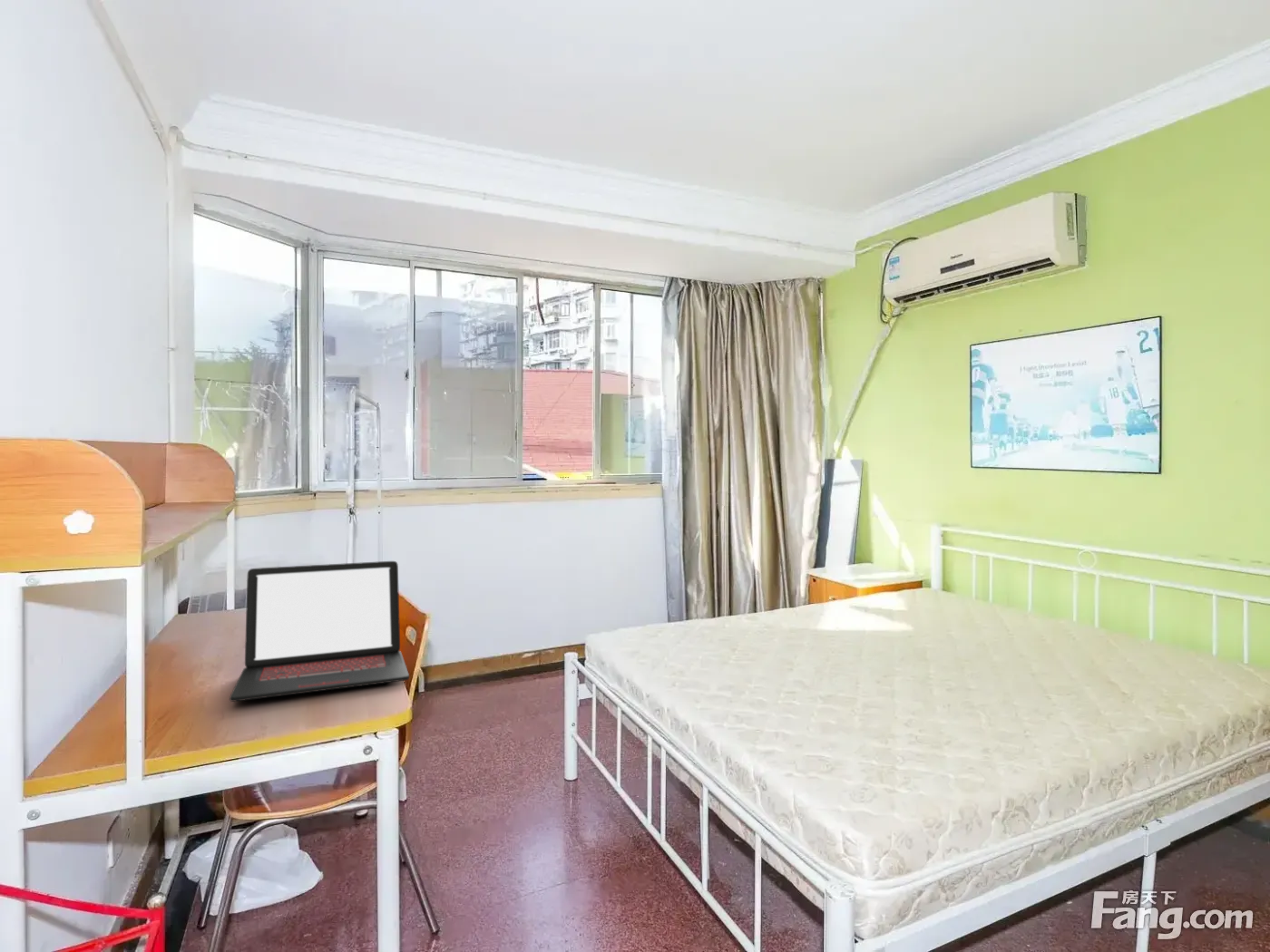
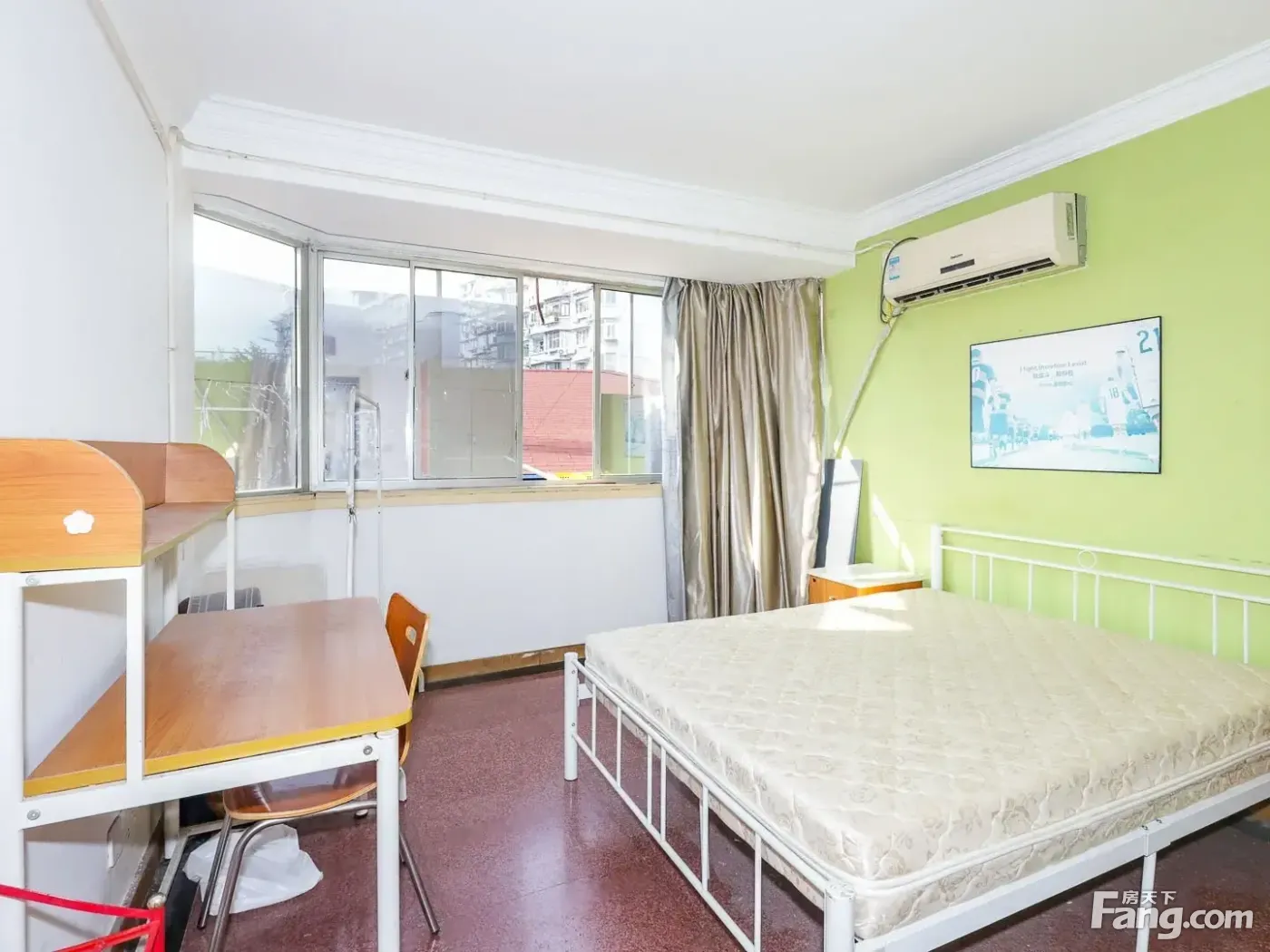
- laptop (325, 623)
